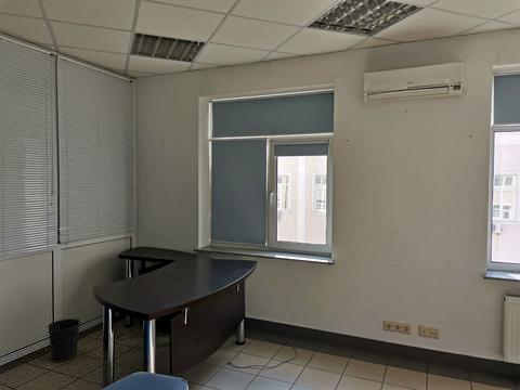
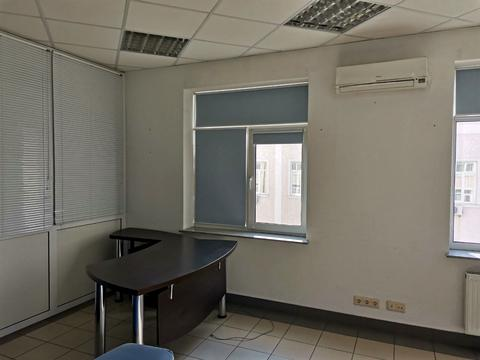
- wastebasket (64, 340)
